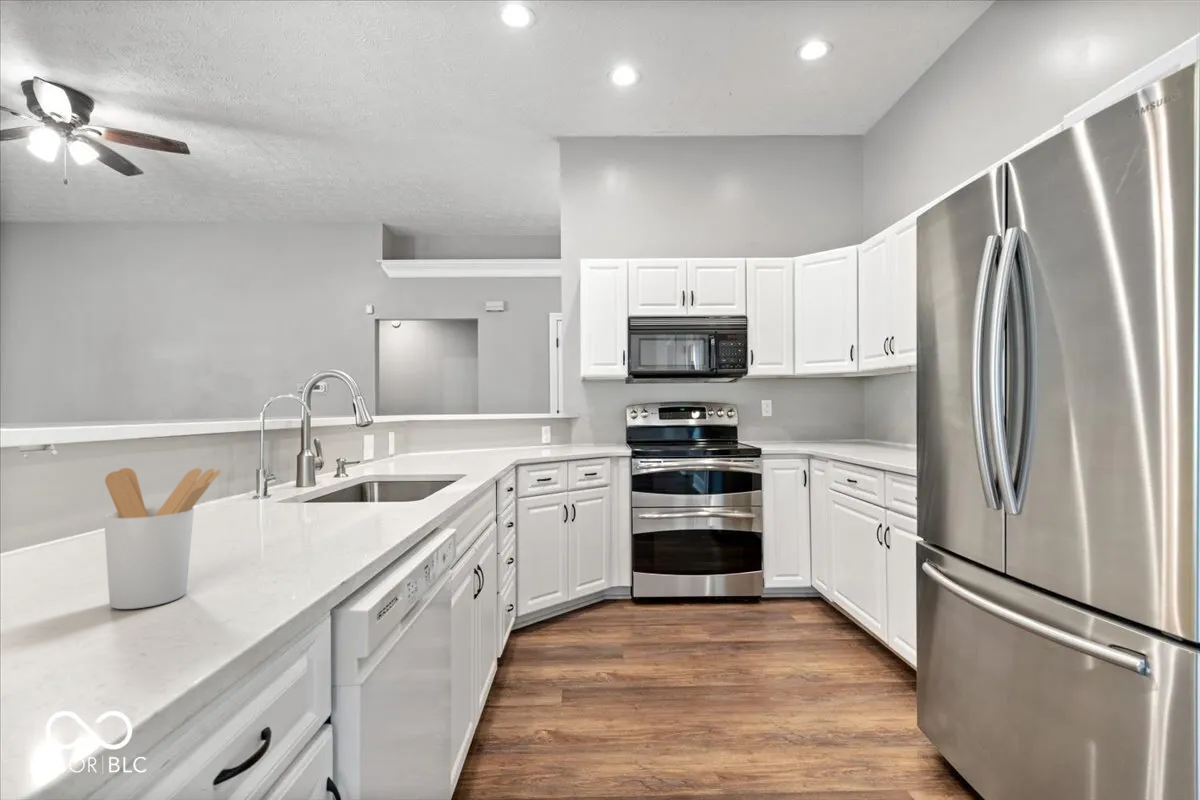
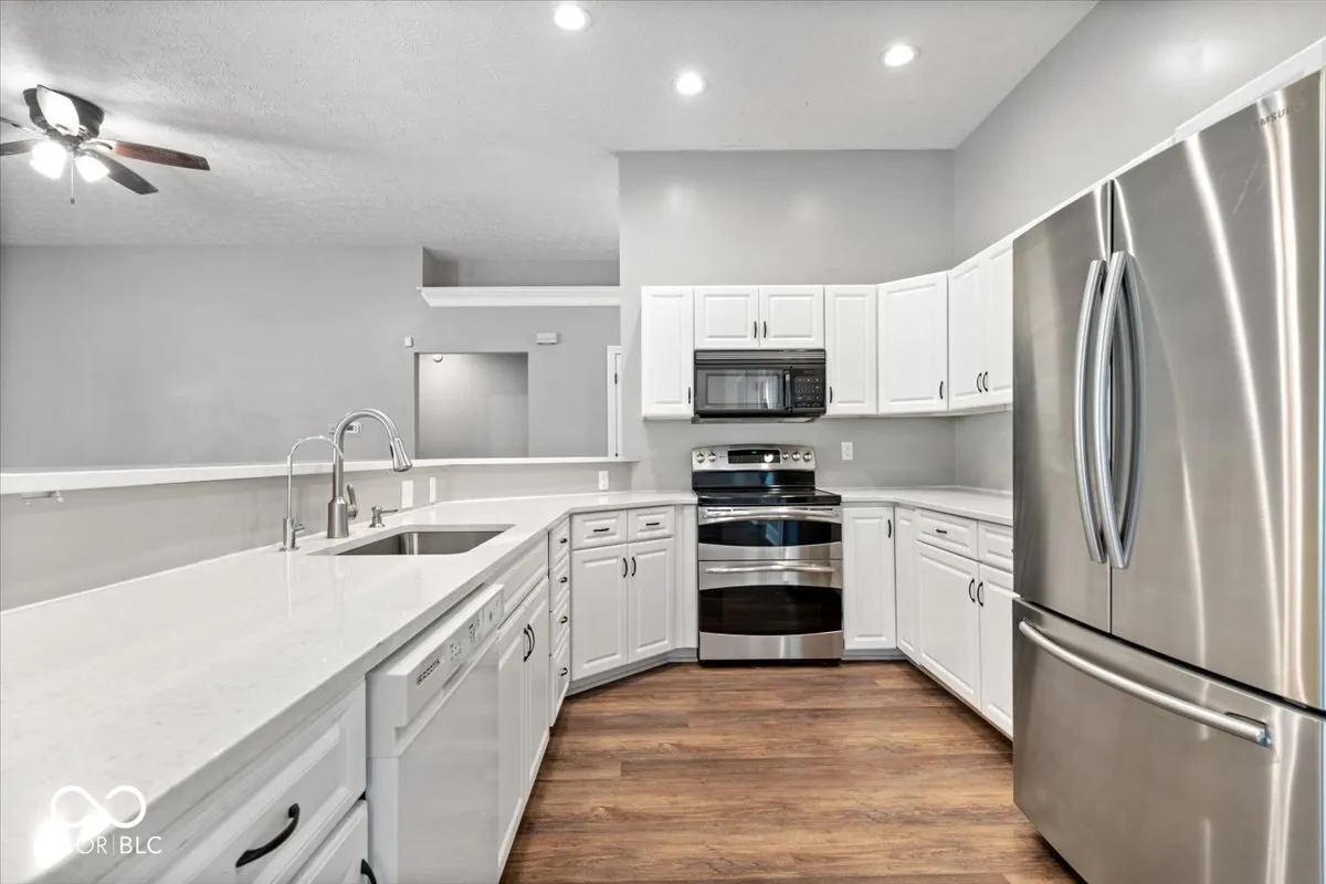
- utensil holder (167, 529)
